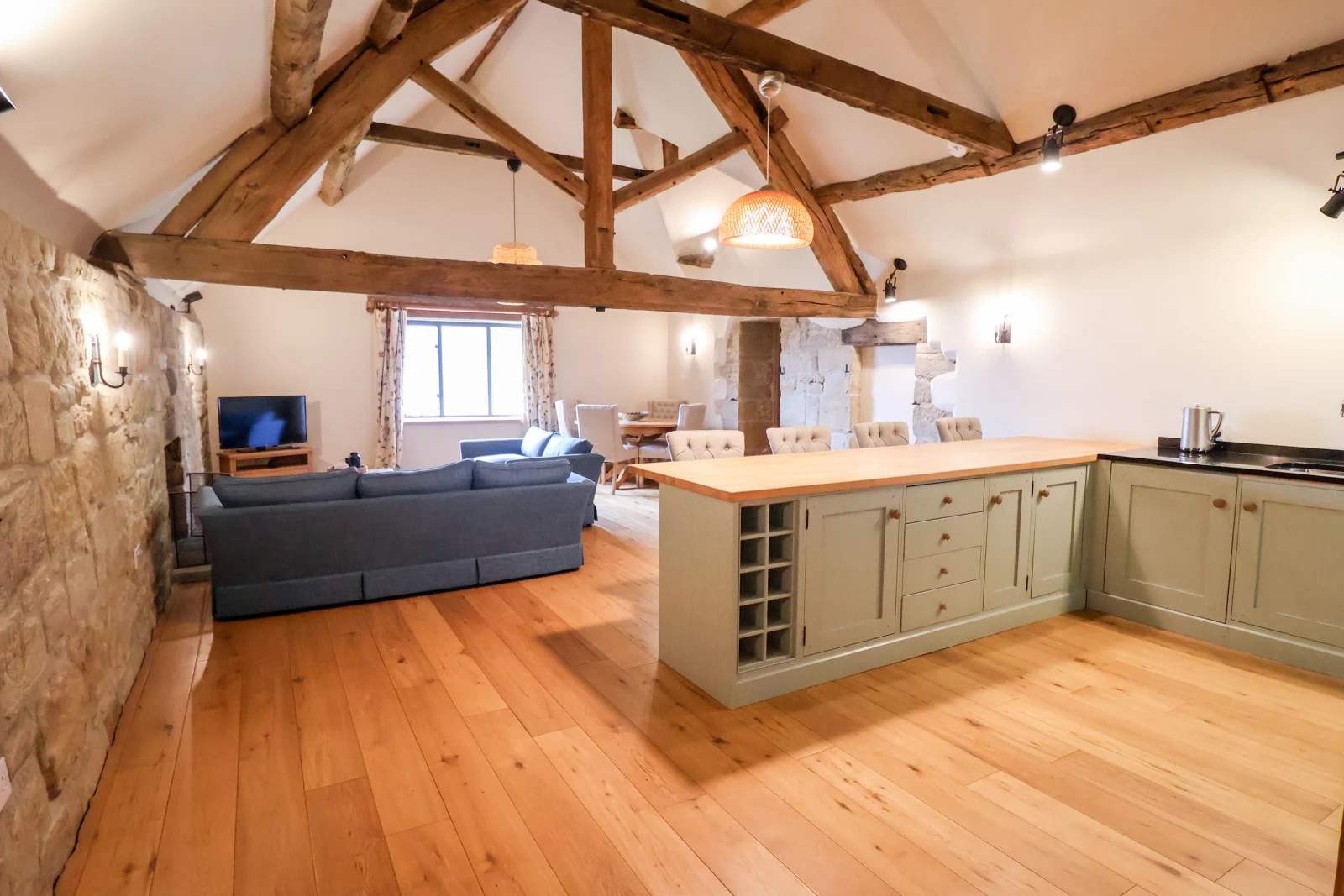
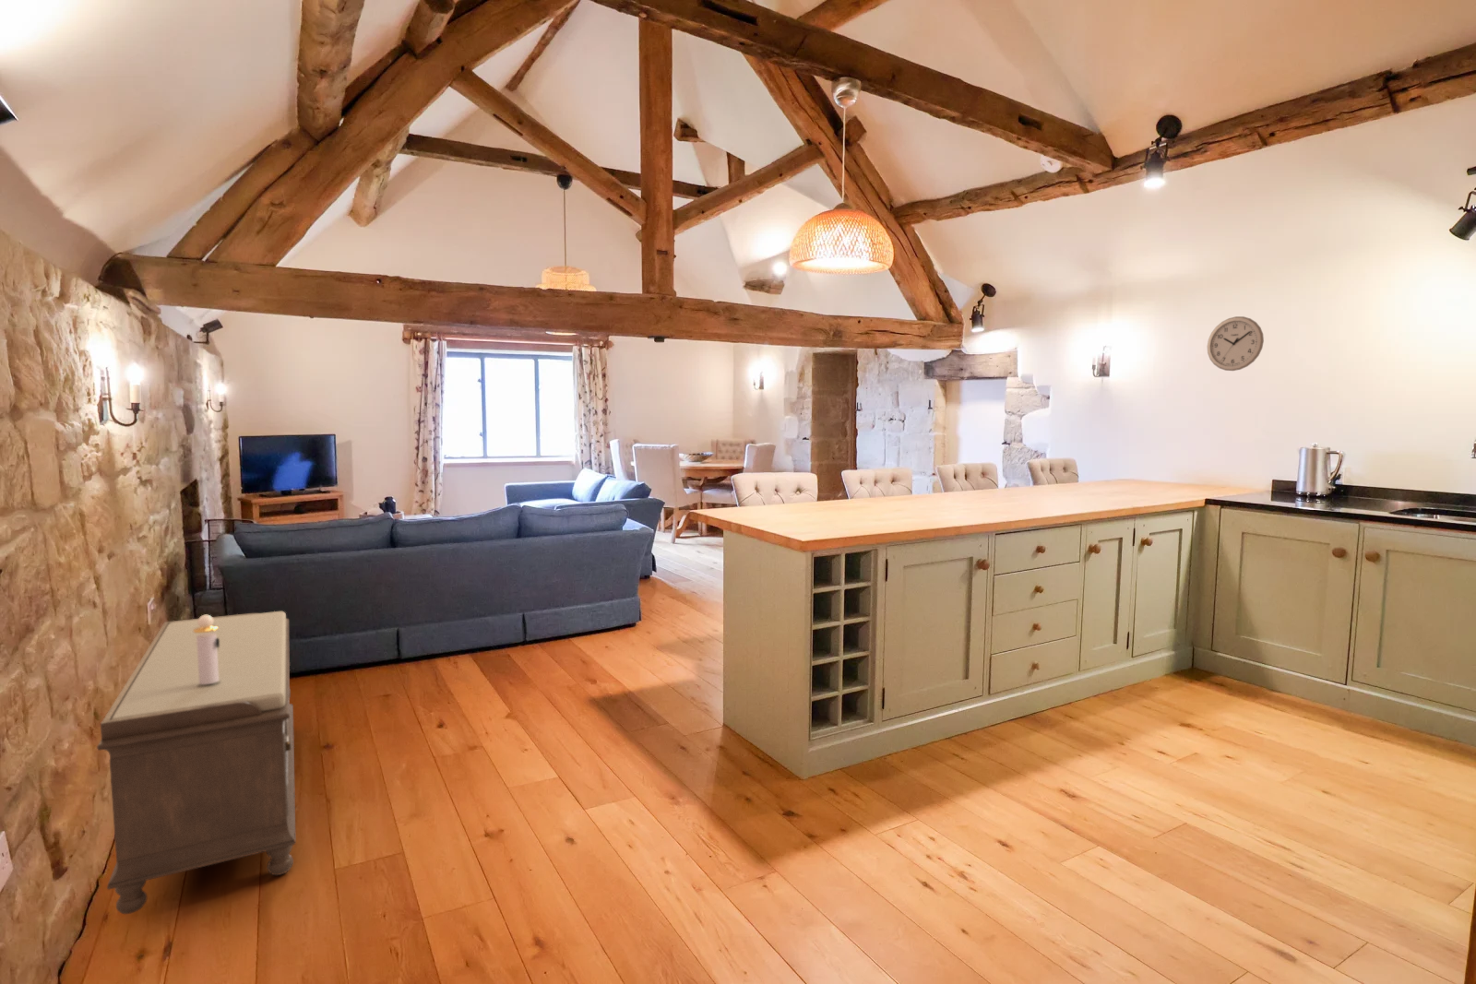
+ bench (220, 727)
+ wall clock (1233, 343)
+ perfume bottle (206, 648)
